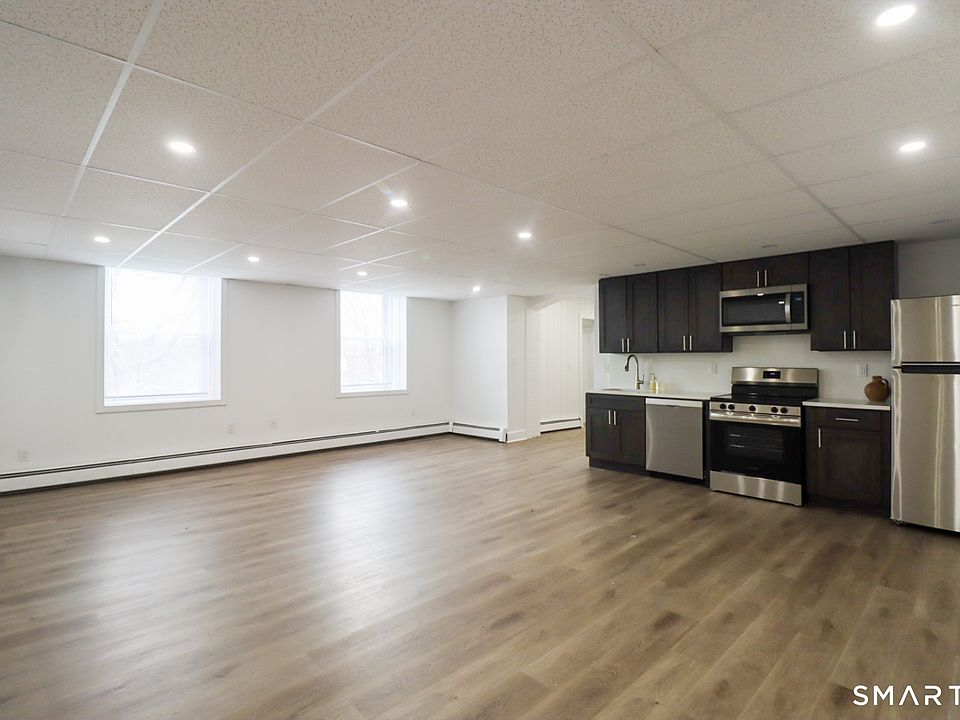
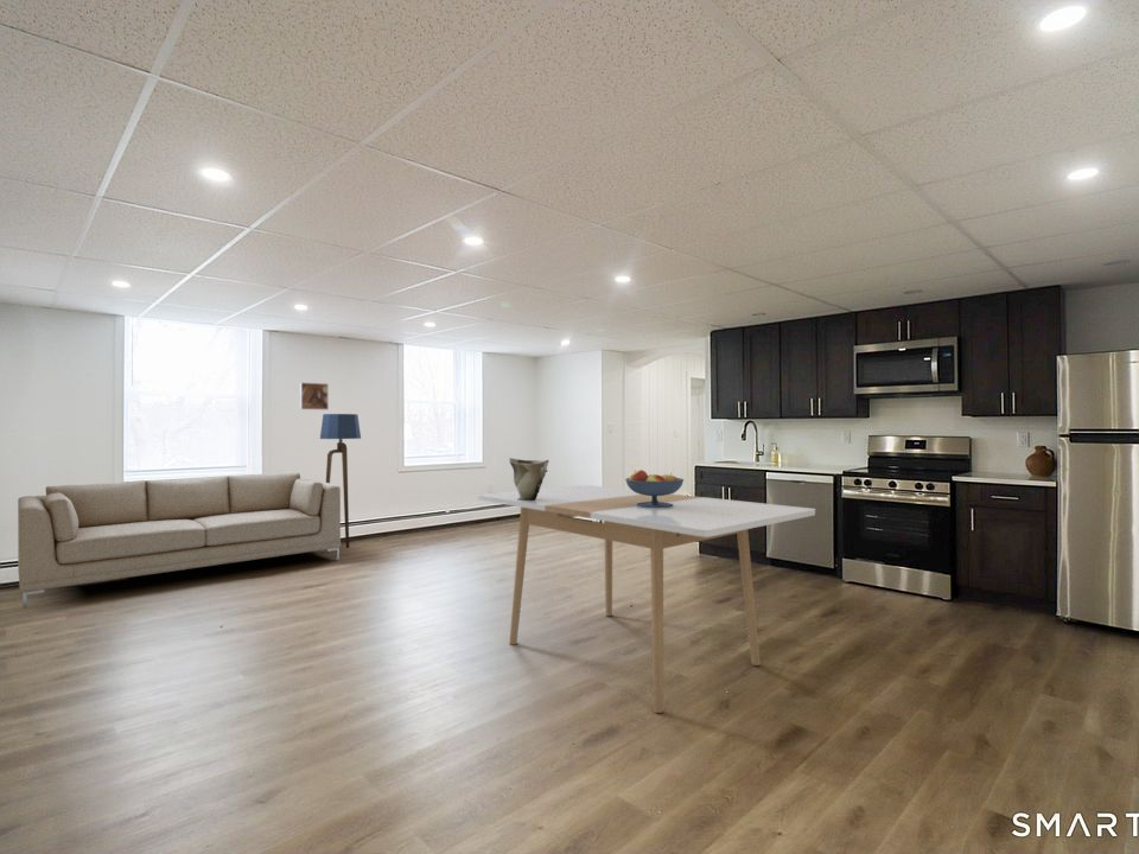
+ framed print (313, 396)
+ fruit bowl (654, 487)
+ dining table (611, 576)
+ floor lamp (343, 479)
+ vase (529, 478)
+ sofa (193, 524)
